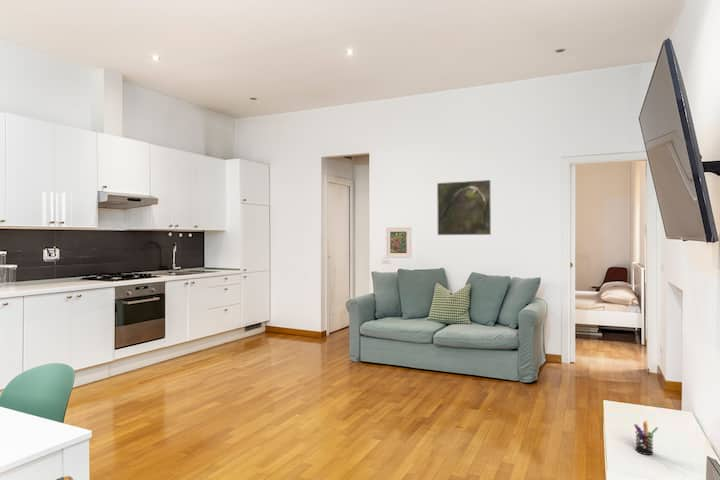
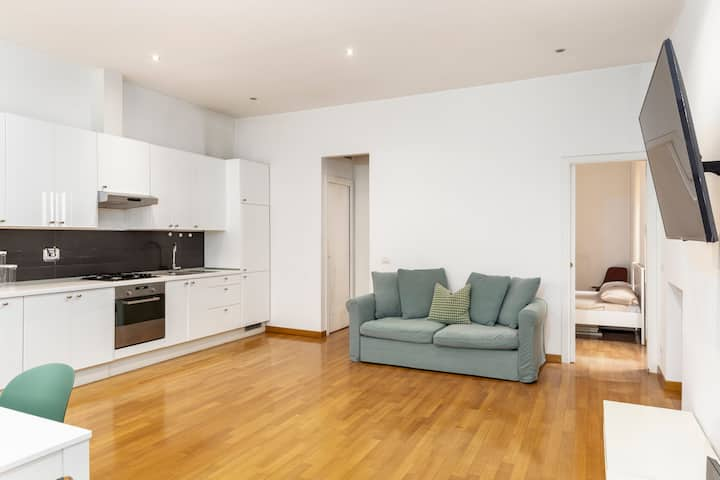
- pen holder (646, 436)
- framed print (463, 208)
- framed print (398, 242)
